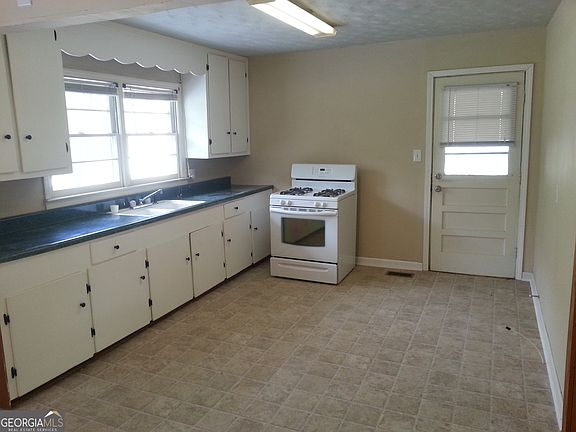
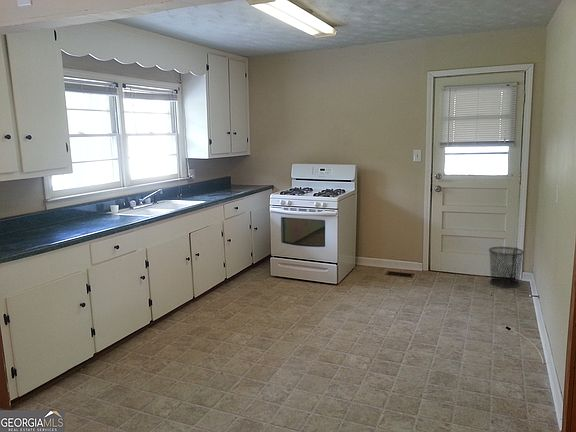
+ waste bin (505, 266)
